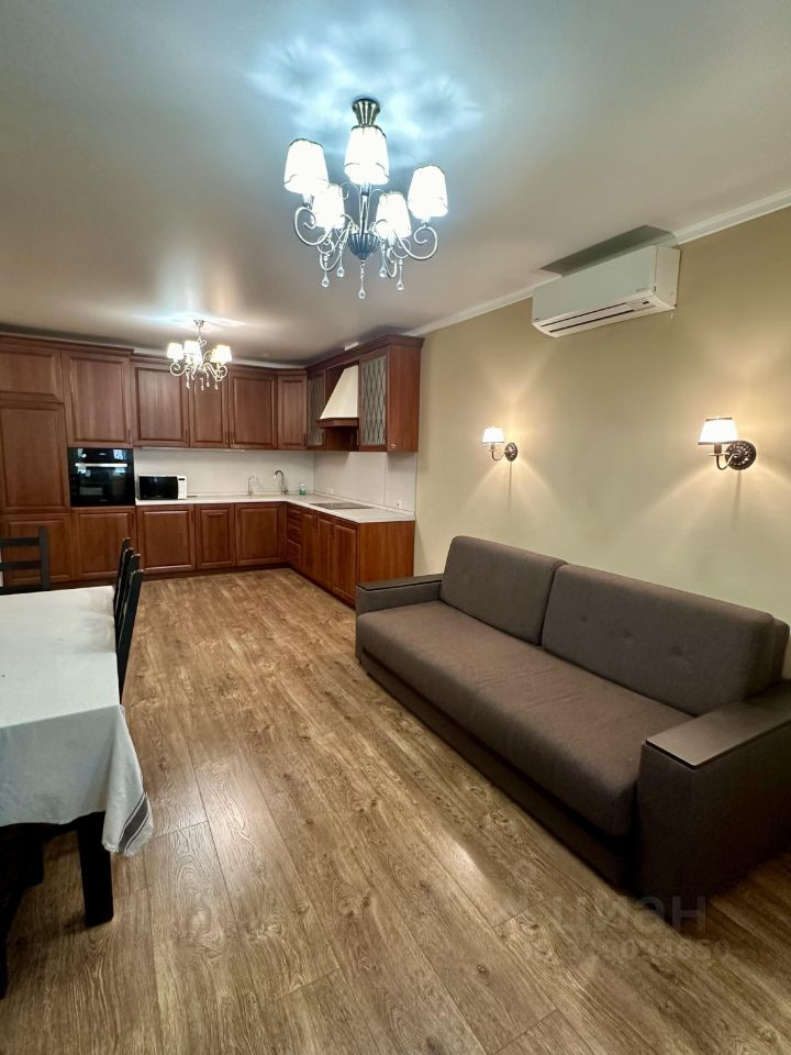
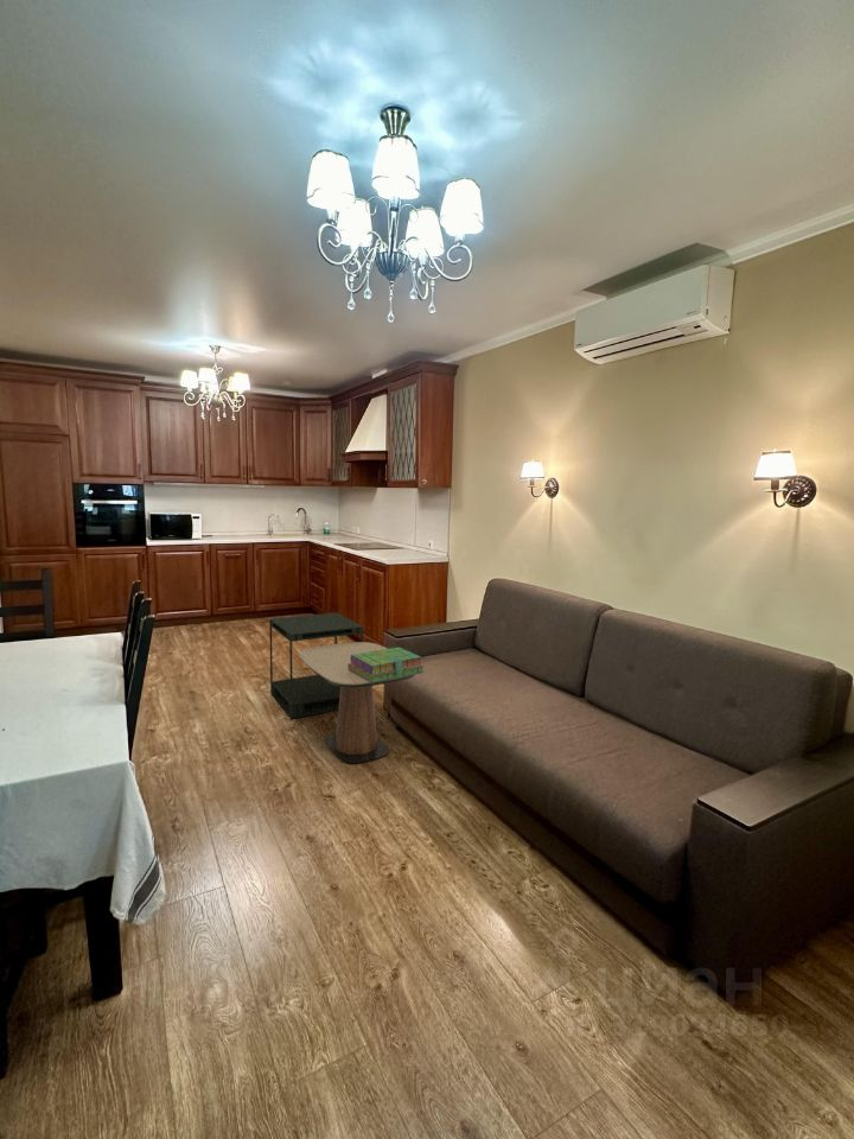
+ side table (356, 702)
+ side table (316, 675)
+ stack of books (385, 662)
